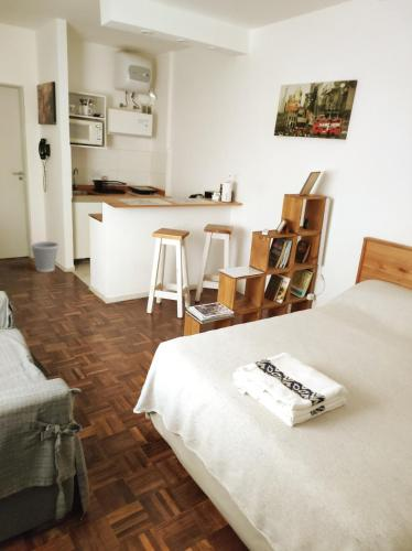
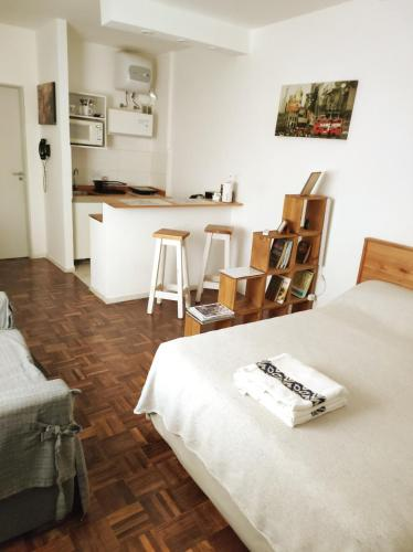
- wastebasket (44, 257)
